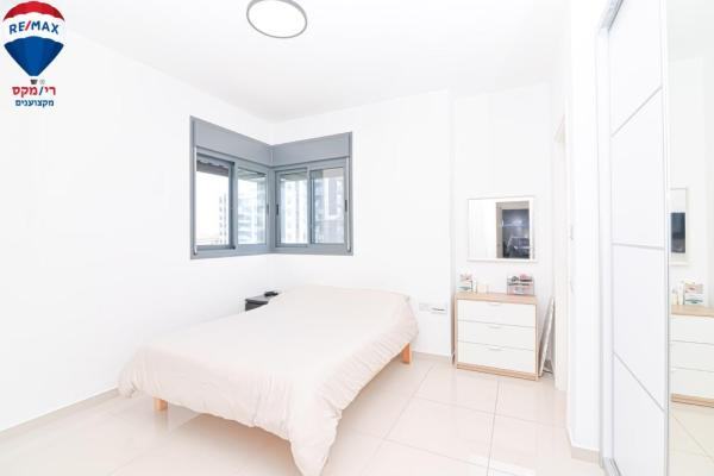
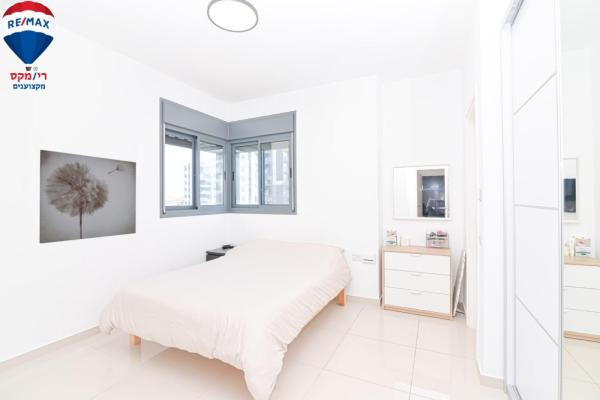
+ wall art (94, 197)
